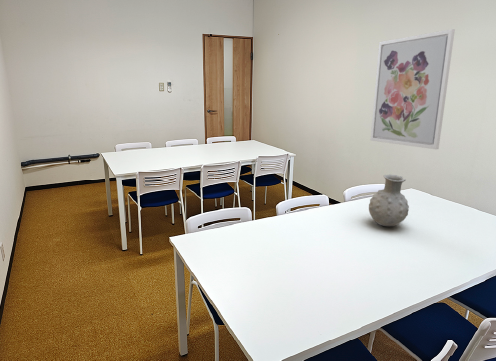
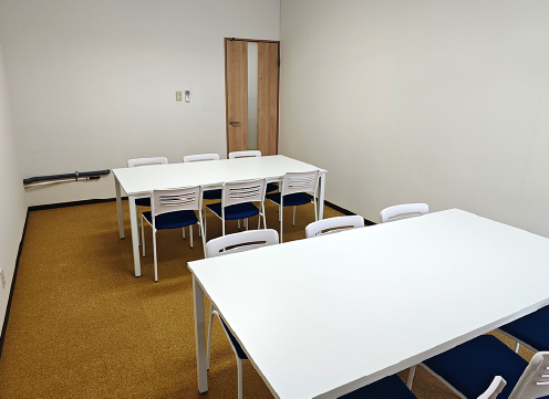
- wall art (407, 92)
- vase (389, 201)
